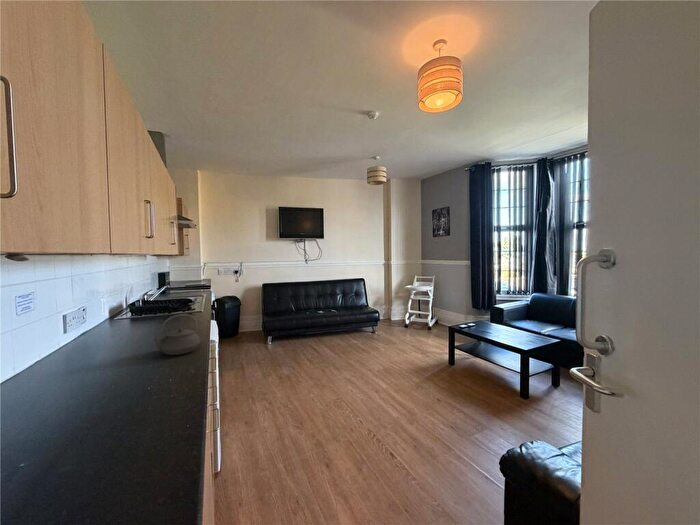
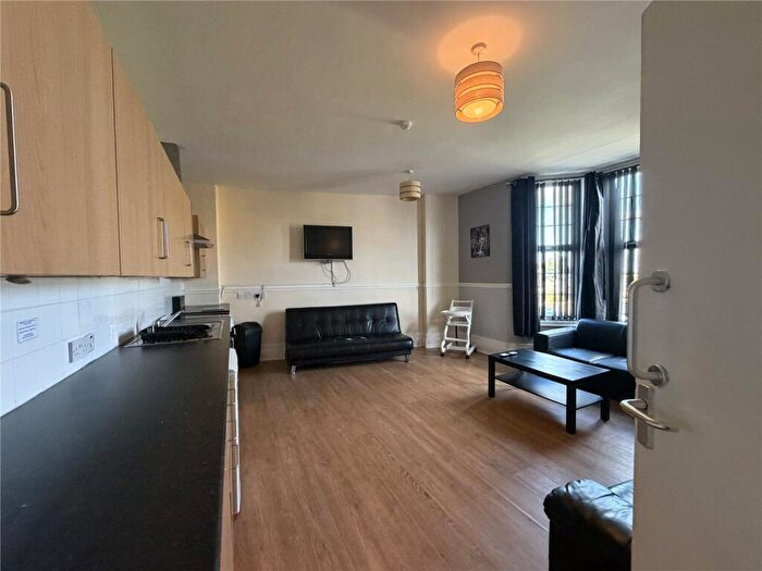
- teapot (176, 333)
